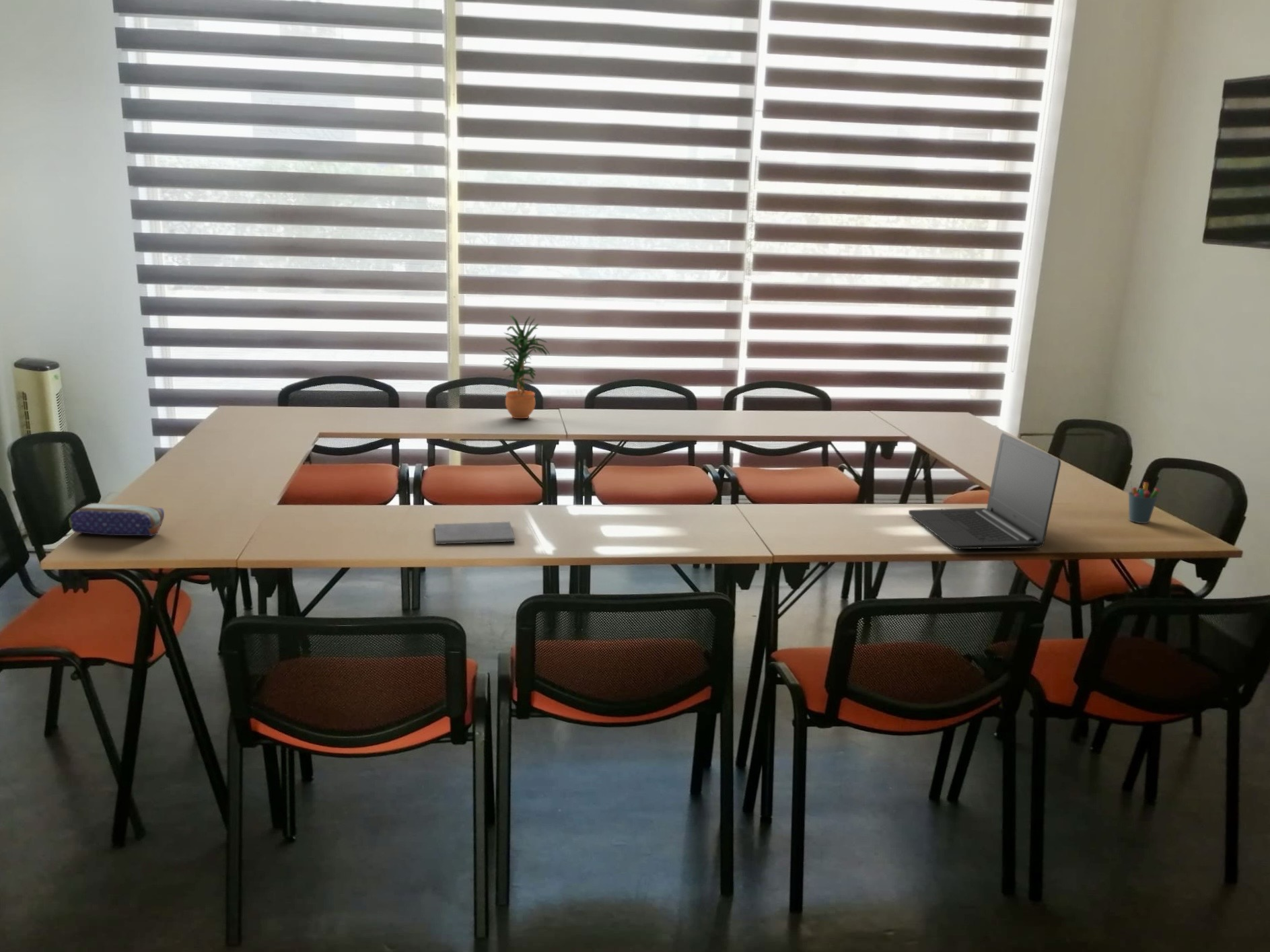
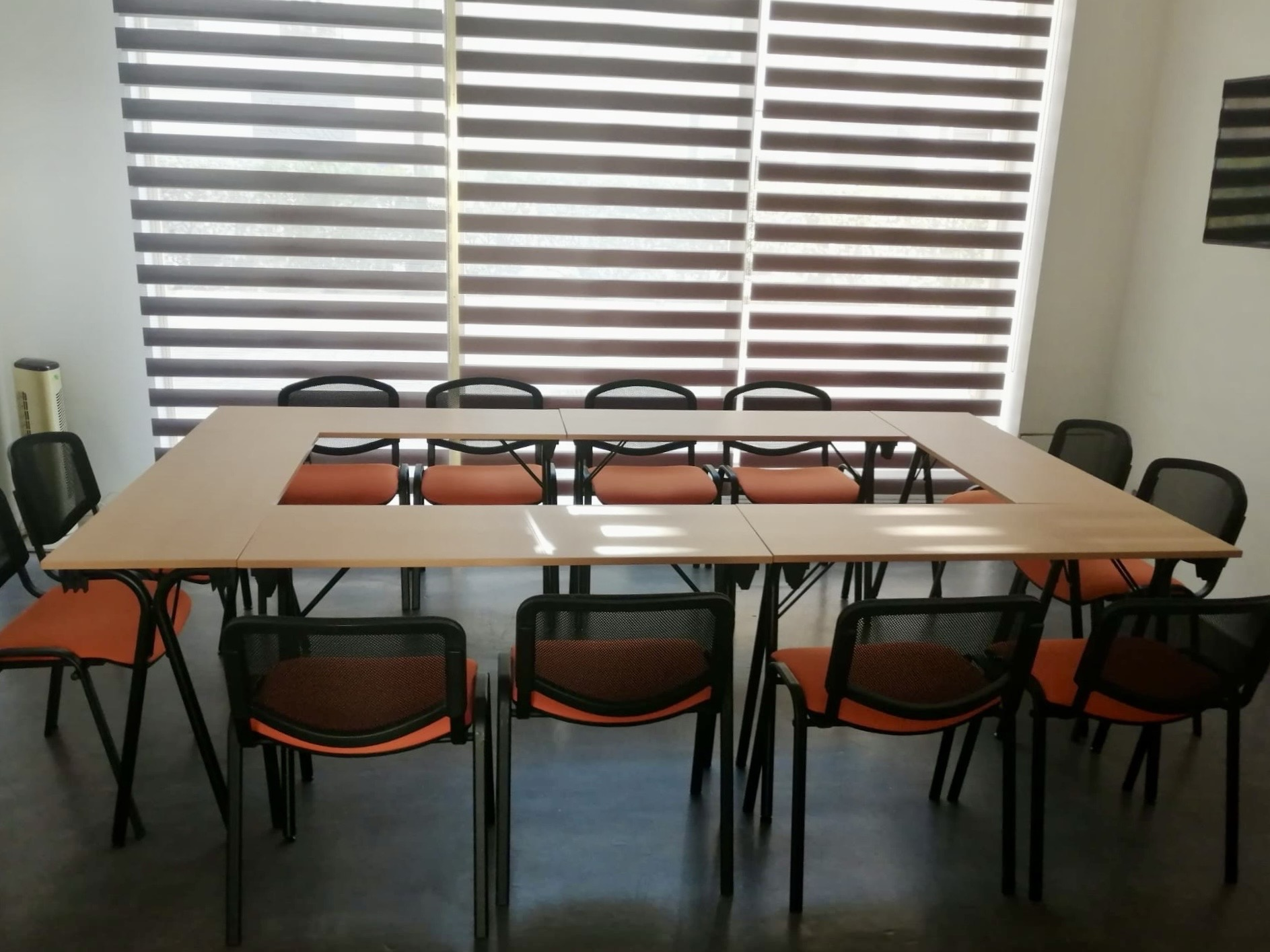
- pen holder (1142, 501)
- potted plant (524, 367)
- notepad (474, 532)
- pencil case (117, 519)
- laptop (989, 492)
